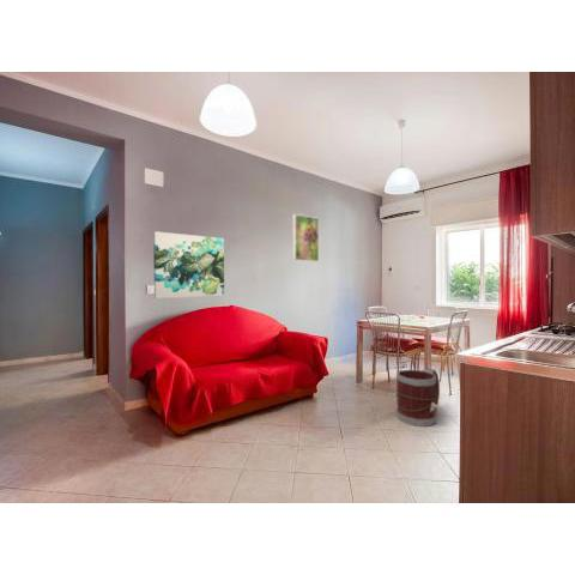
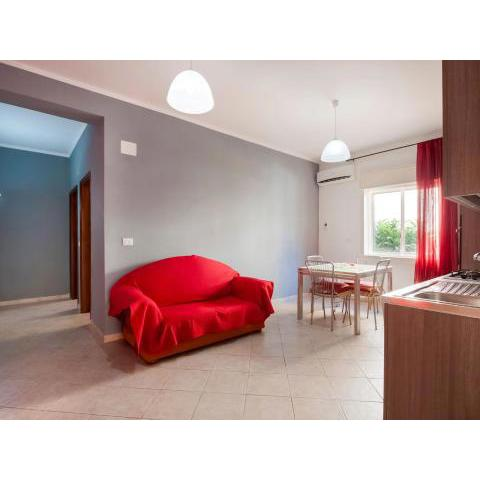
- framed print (305, 238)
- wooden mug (424, 394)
- wall art (190, 266)
